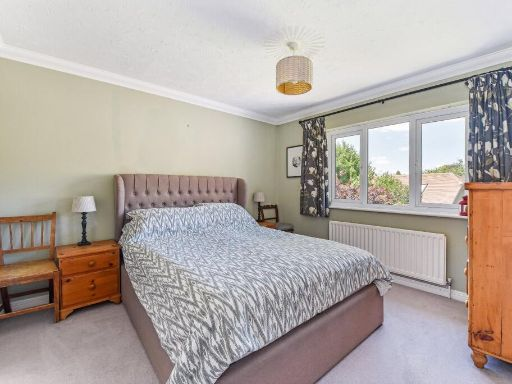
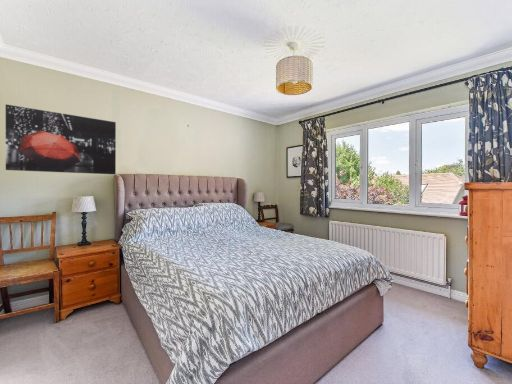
+ wall art (66, 143)
